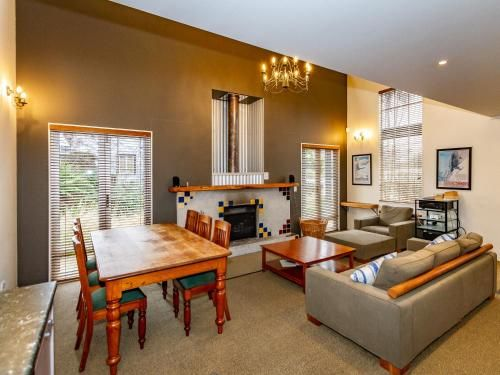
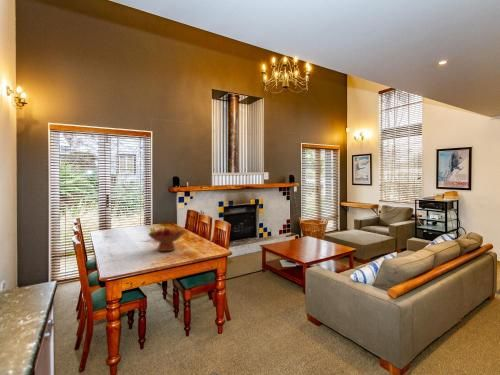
+ fruit bowl (166, 238)
